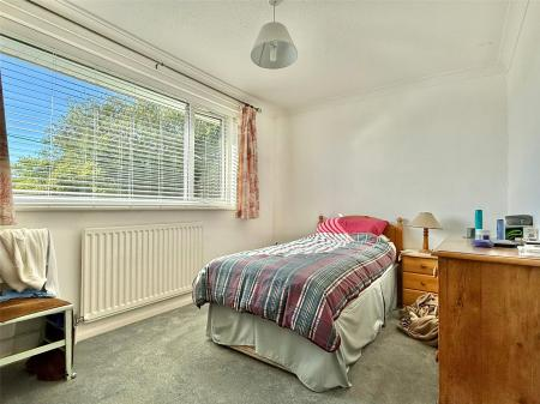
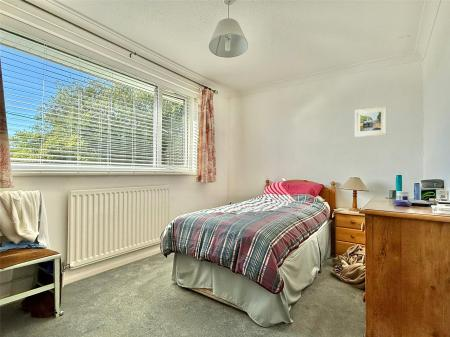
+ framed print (370, 122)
